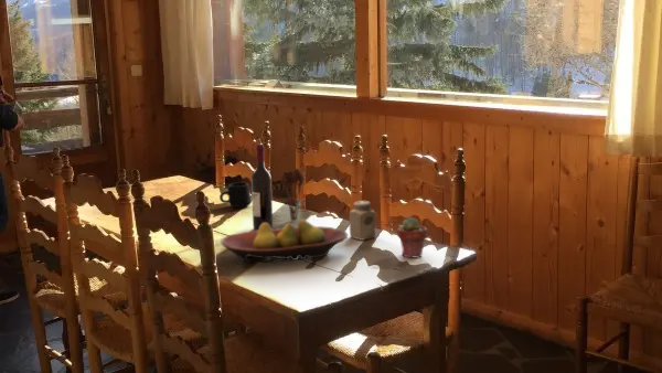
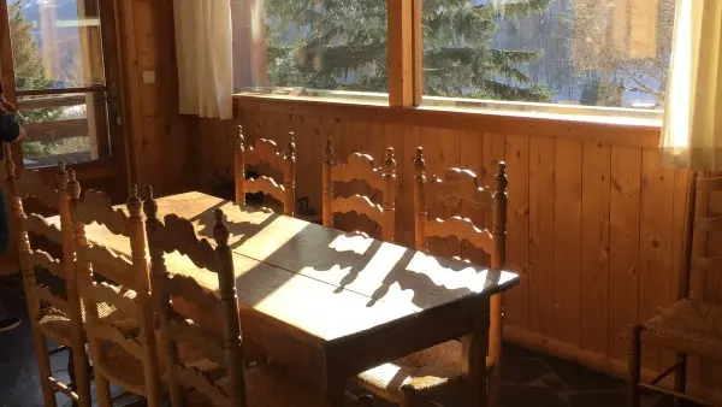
- wine bottle (261, 188)
- salt shaker (362, 219)
- potted succulent (412, 236)
- mug (235, 195)
- utensil holder (291, 194)
- fruit bowl (285, 238)
